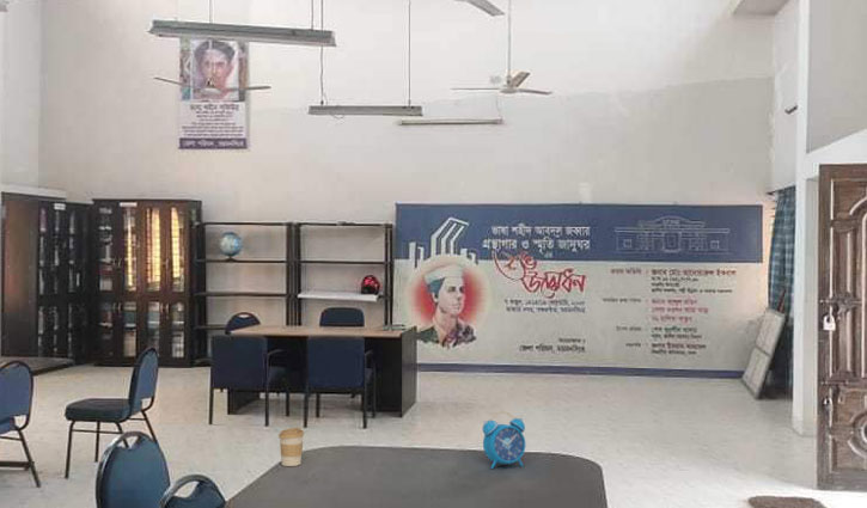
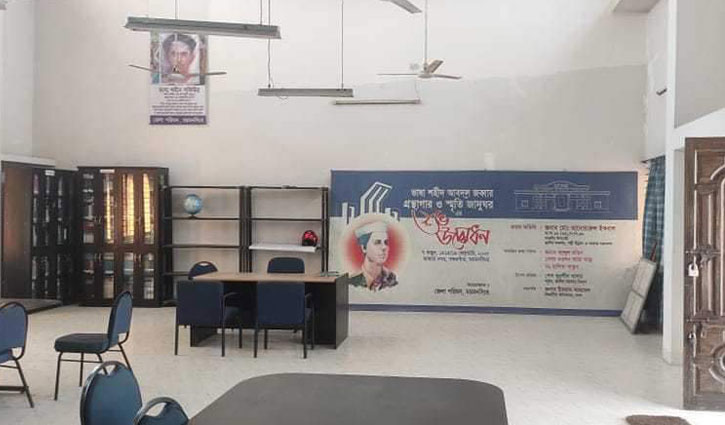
- coffee cup (291, 446)
- alarm clock (505, 439)
